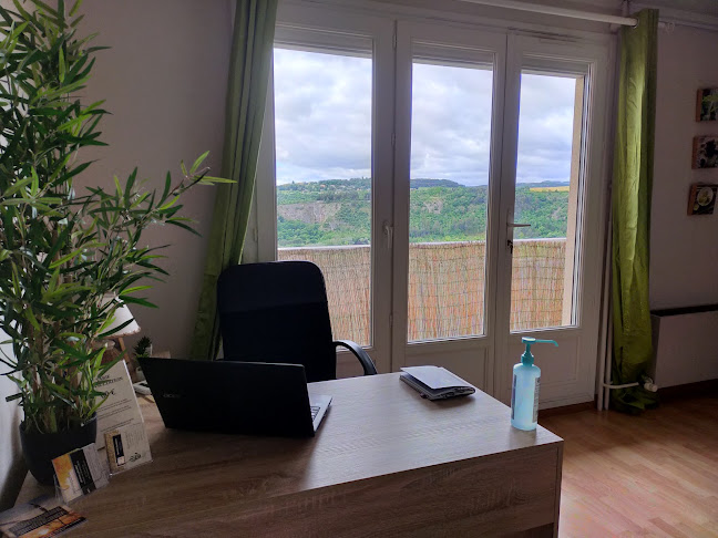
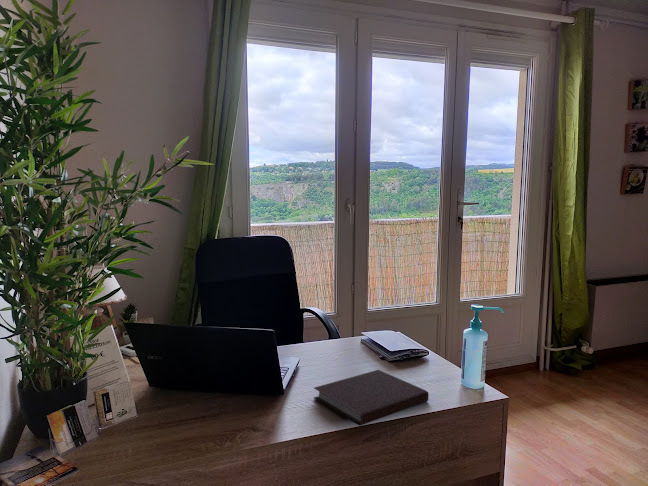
+ notebook (370, 394)
